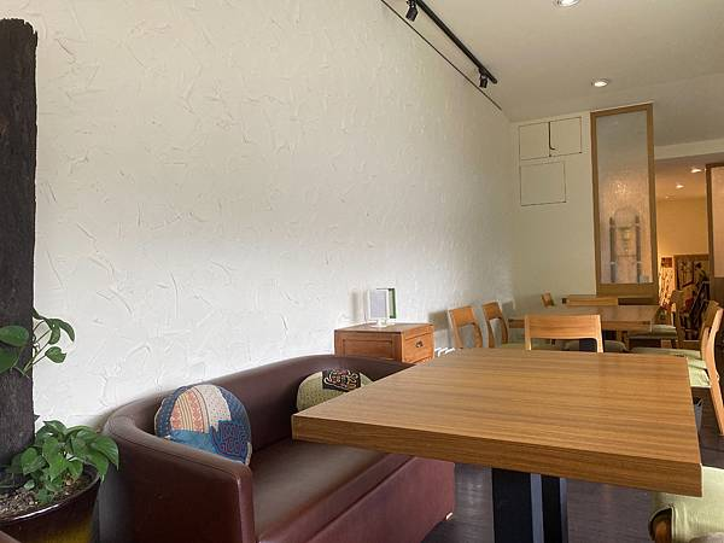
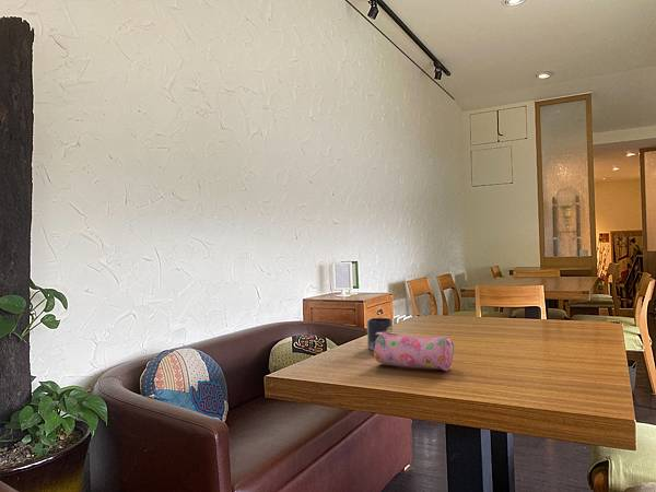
+ mug (383, 331)
+ pencil case (411, 349)
